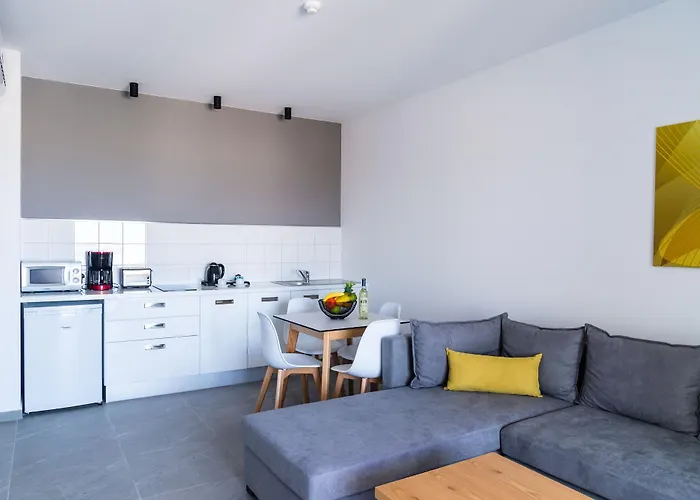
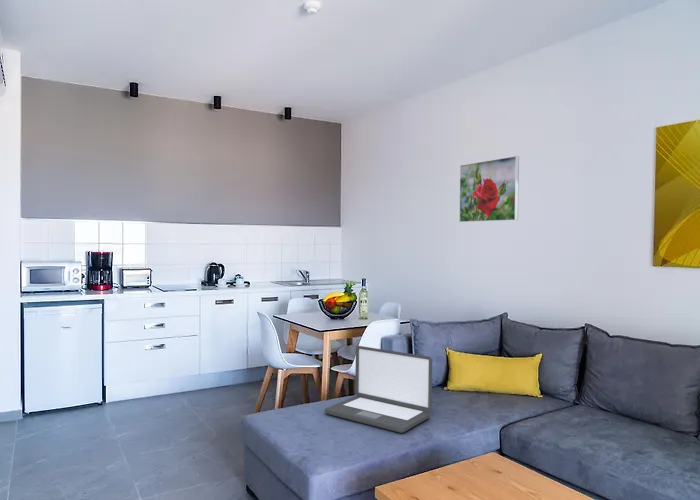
+ laptop (377, 385)
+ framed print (487, 191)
